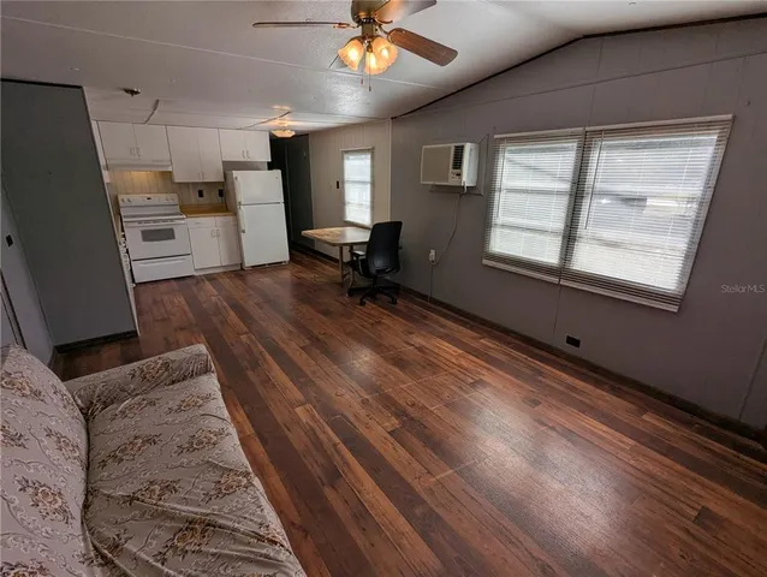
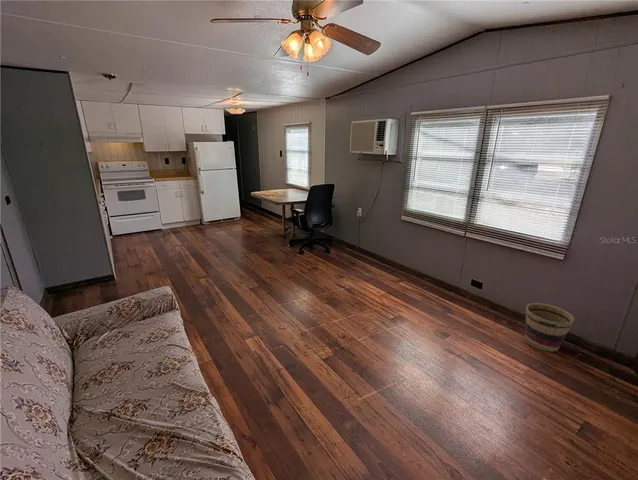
+ basket (545, 327)
